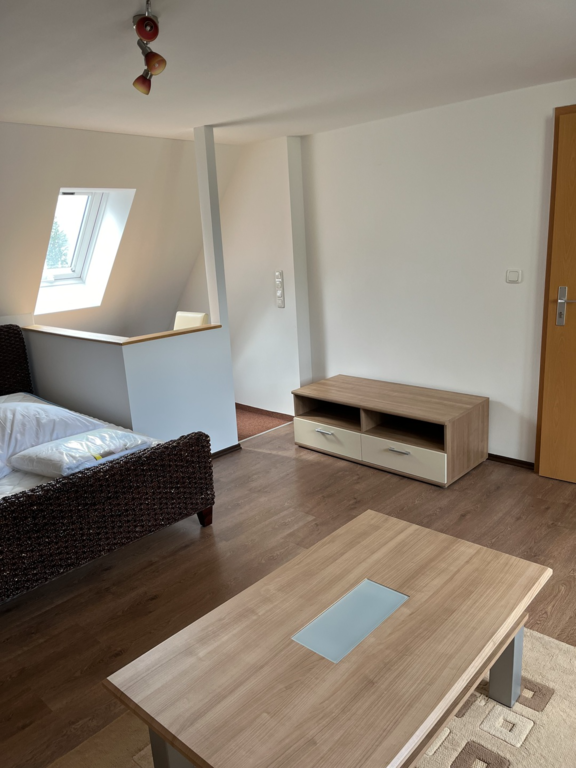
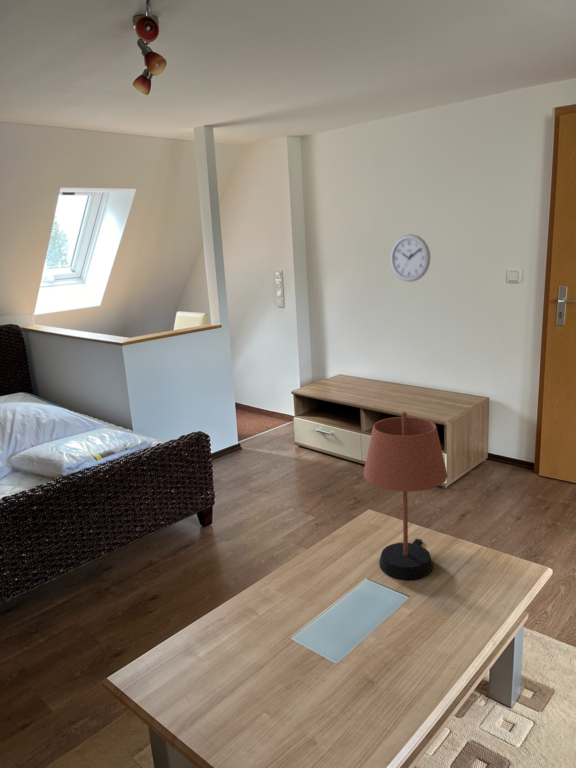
+ wall clock (409, 258)
+ table lamp (406, 489)
